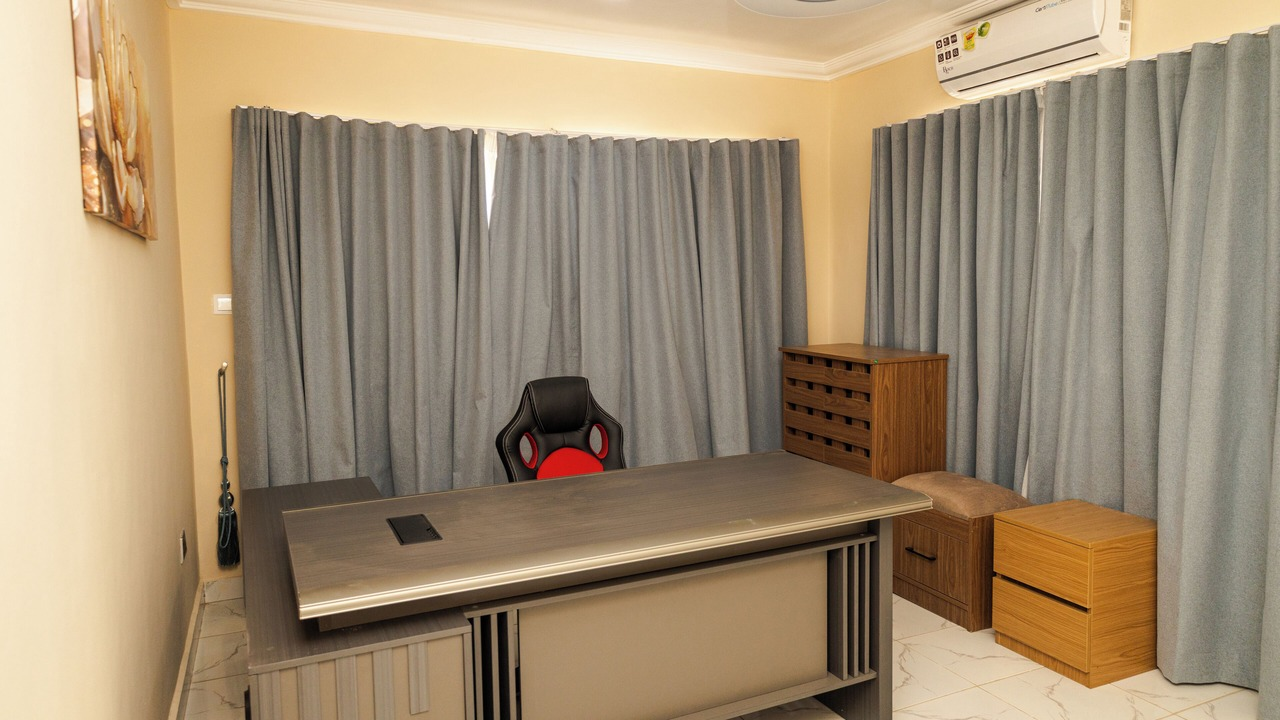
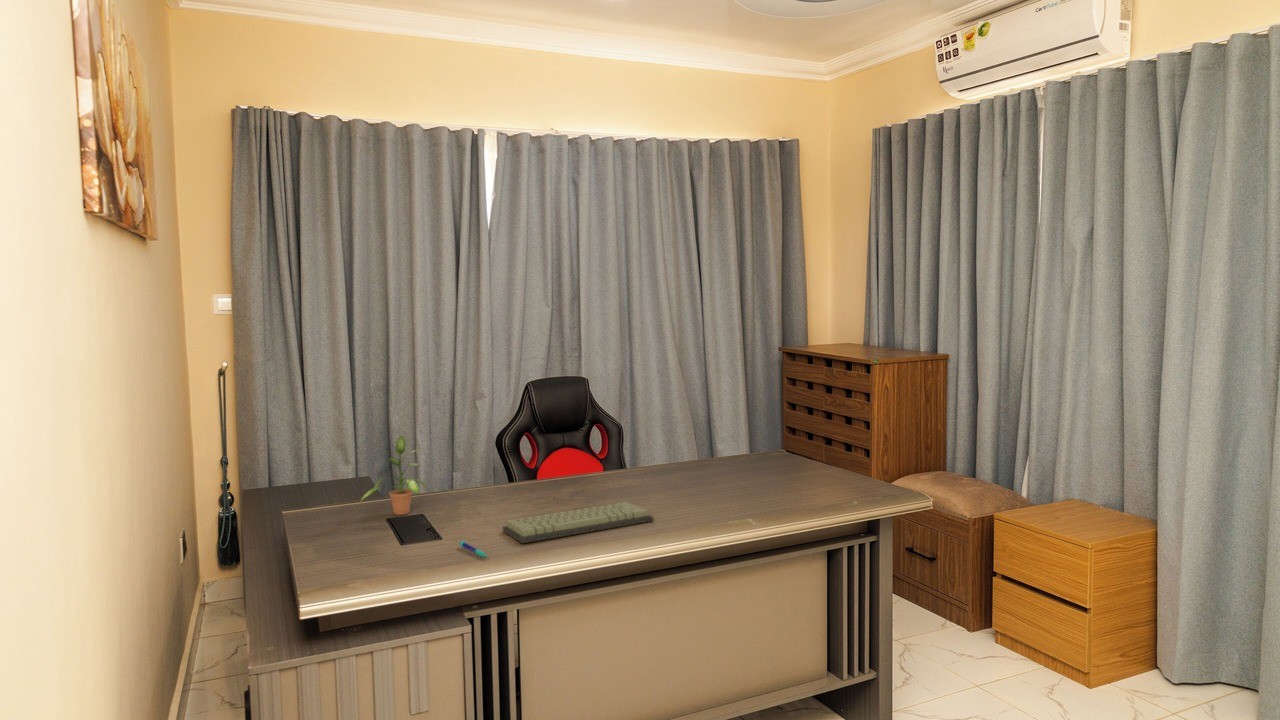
+ potted plant (395, 477)
+ pen (473, 549)
+ keyboard (579, 520)
